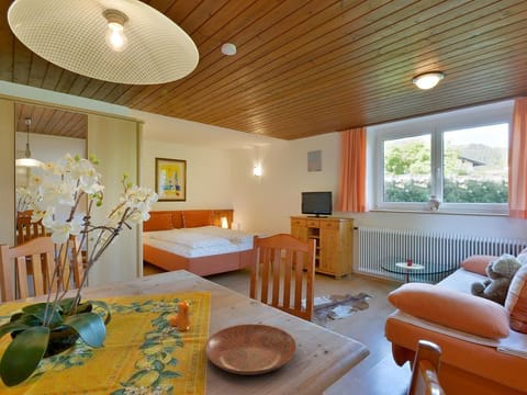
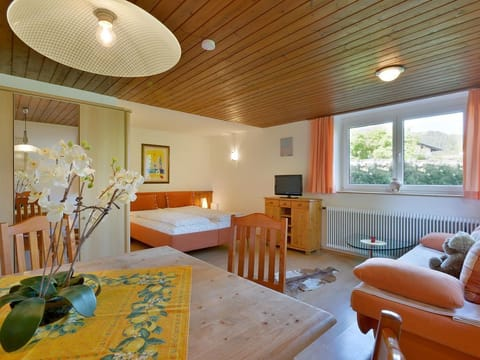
- pepper shaker (179, 312)
- bowl (250, 349)
